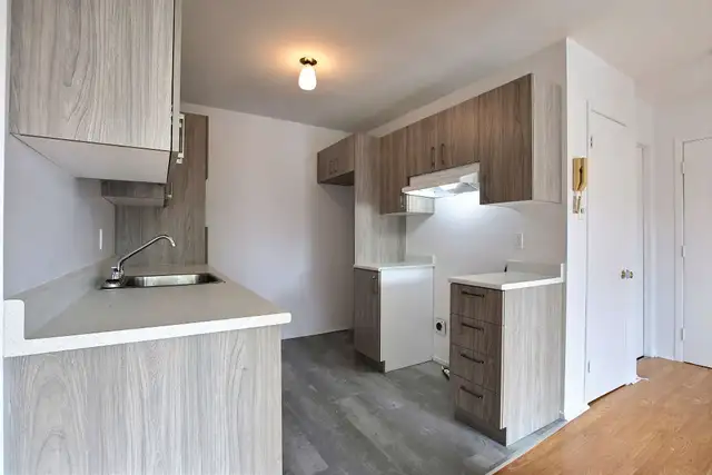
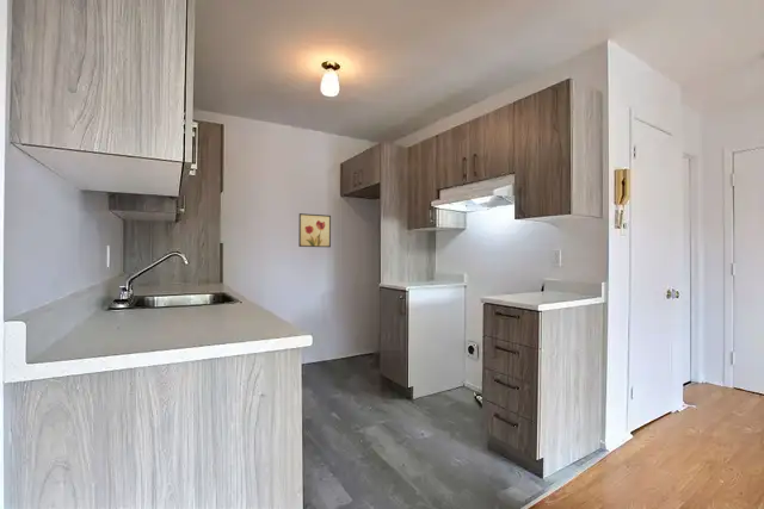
+ wall art (314, 230)
